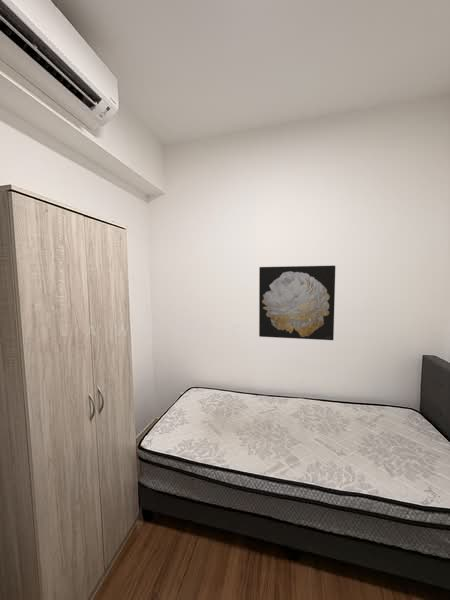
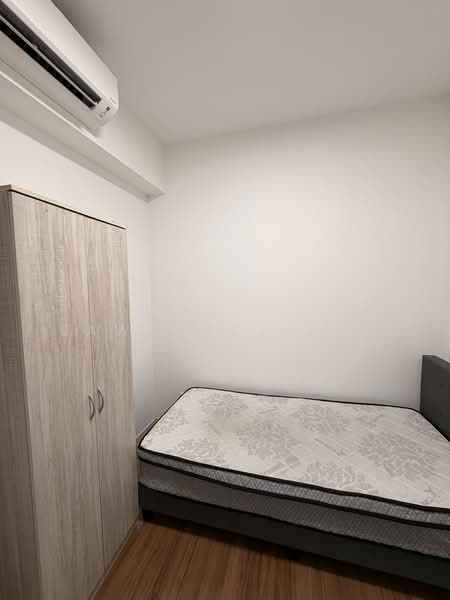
- wall art (295, 302)
